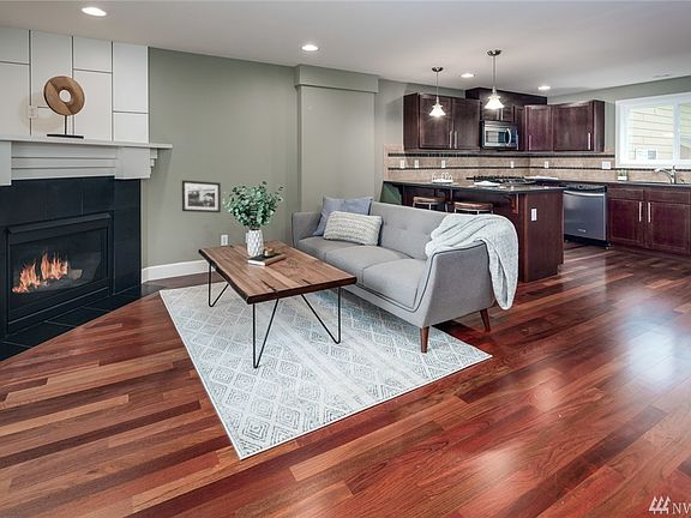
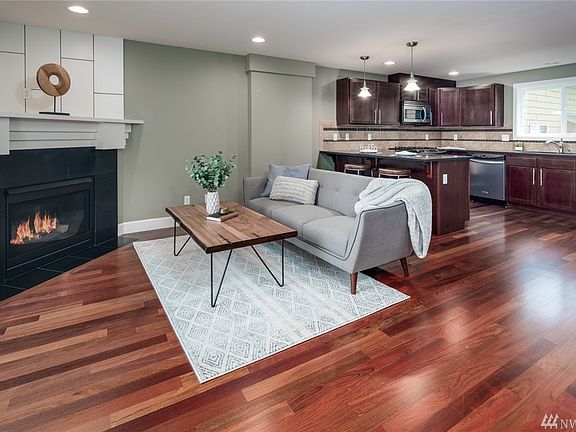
- picture frame (202, 197)
